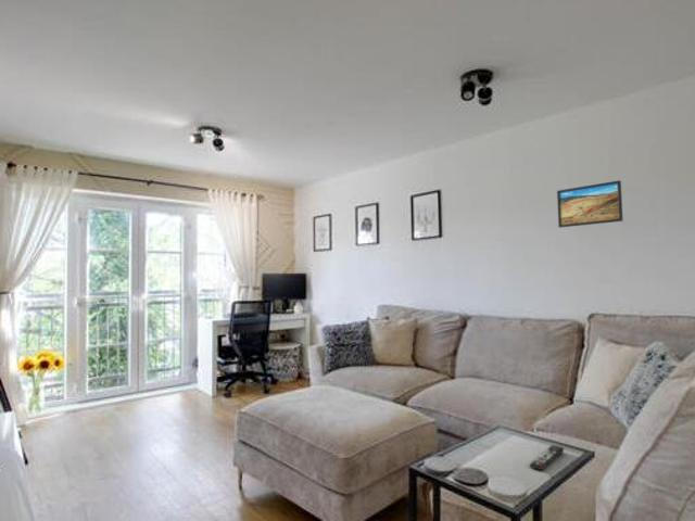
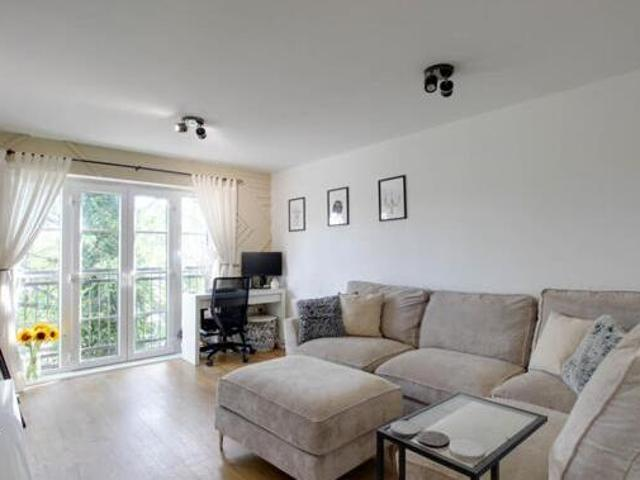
- remote control (547, 457)
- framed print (587, 205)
